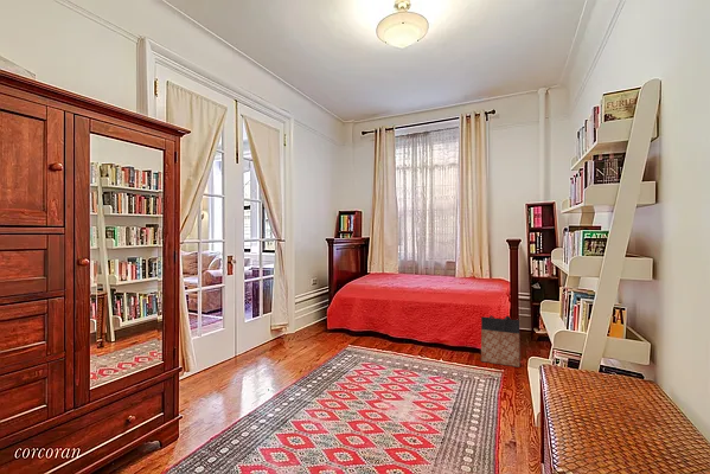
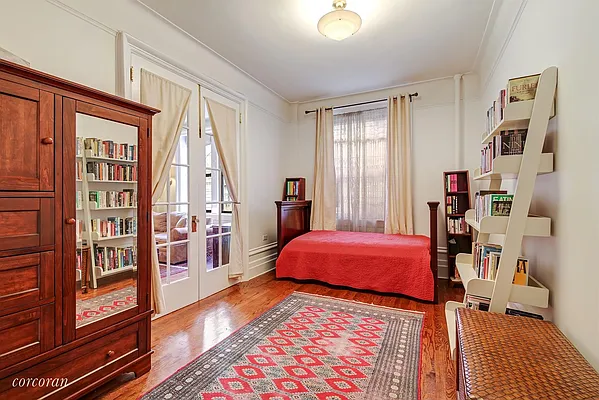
- bag (499, 338)
